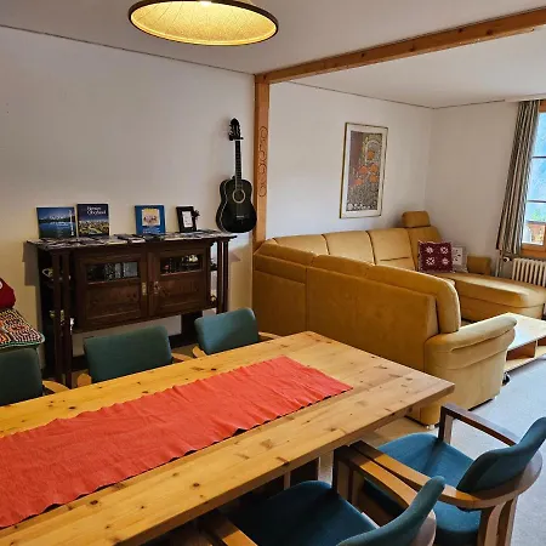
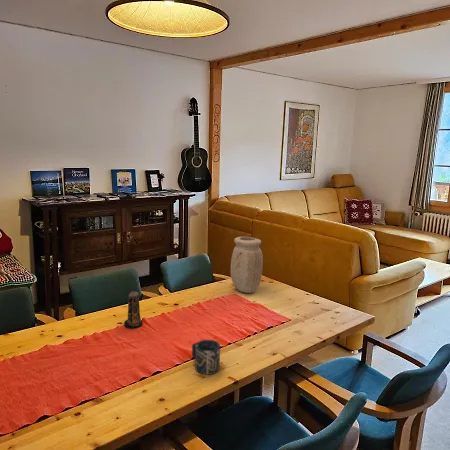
+ candle (133, 308)
+ cup (204, 355)
+ vase (246, 264)
